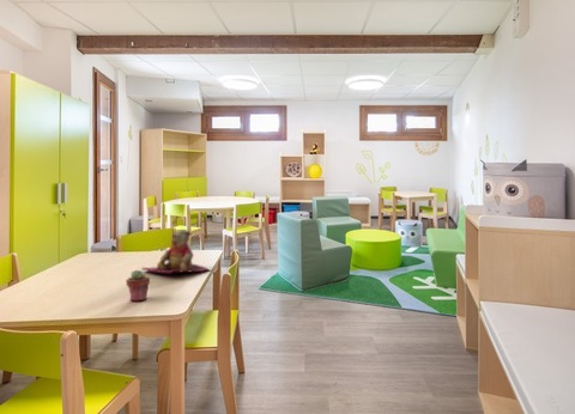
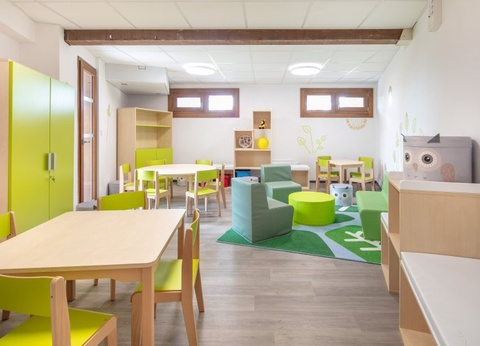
- teddy bear (176, 250)
- potted succulent (138, 284)
